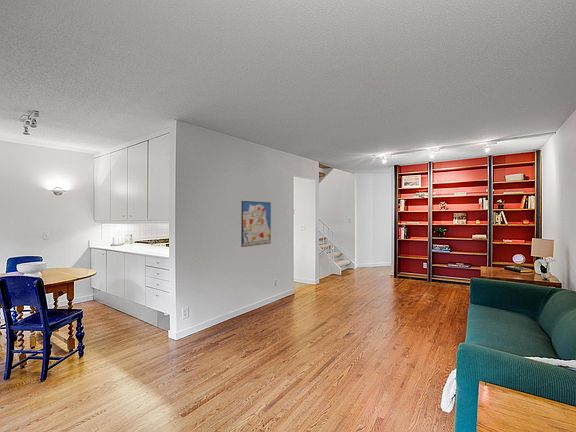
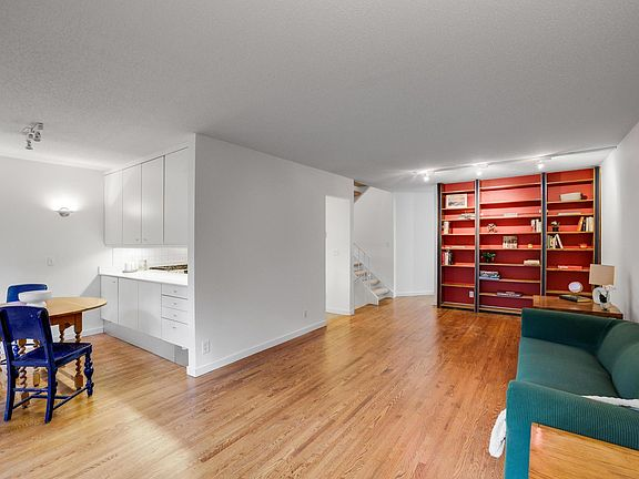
- wall art (257, 223)
